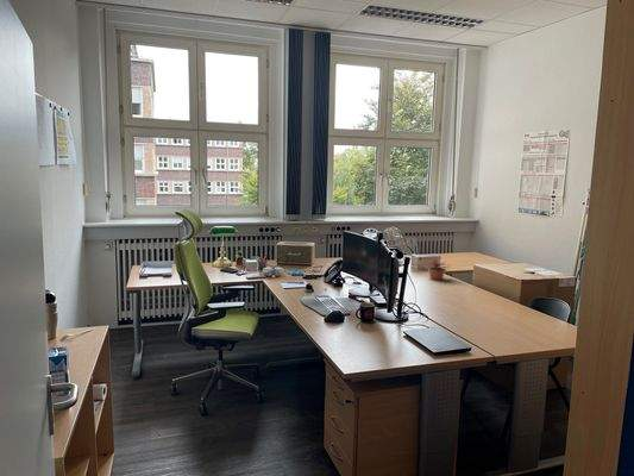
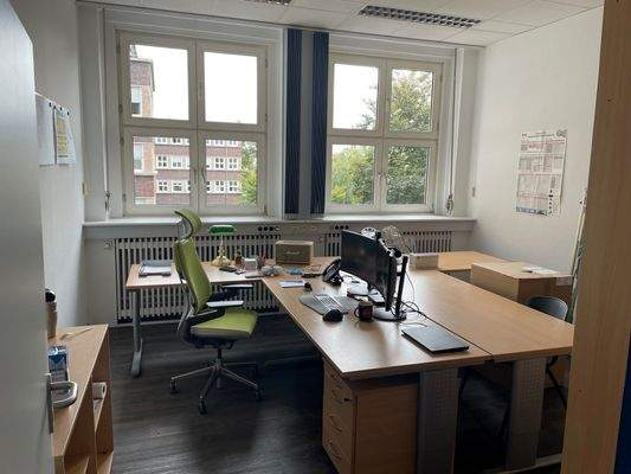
- potted plant (437, 265)
